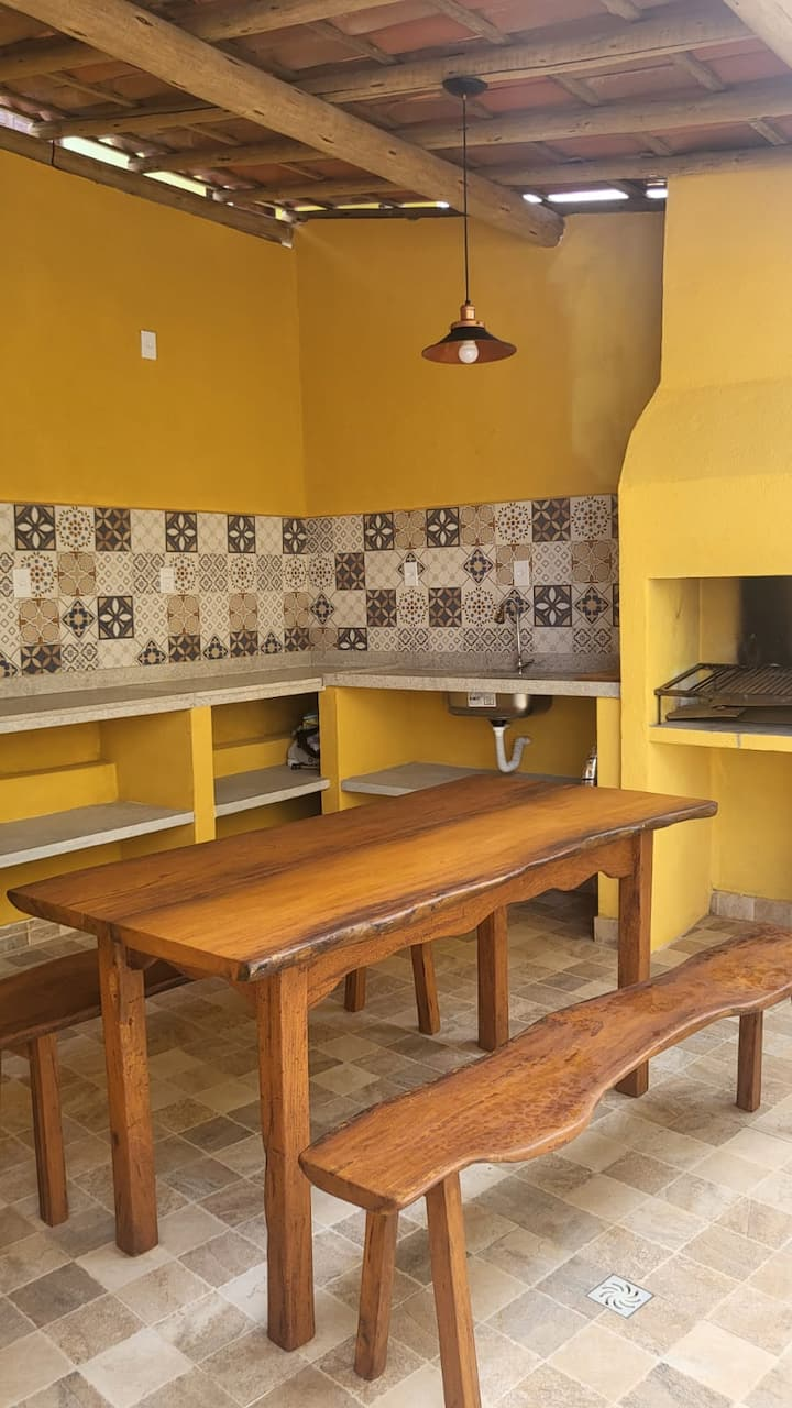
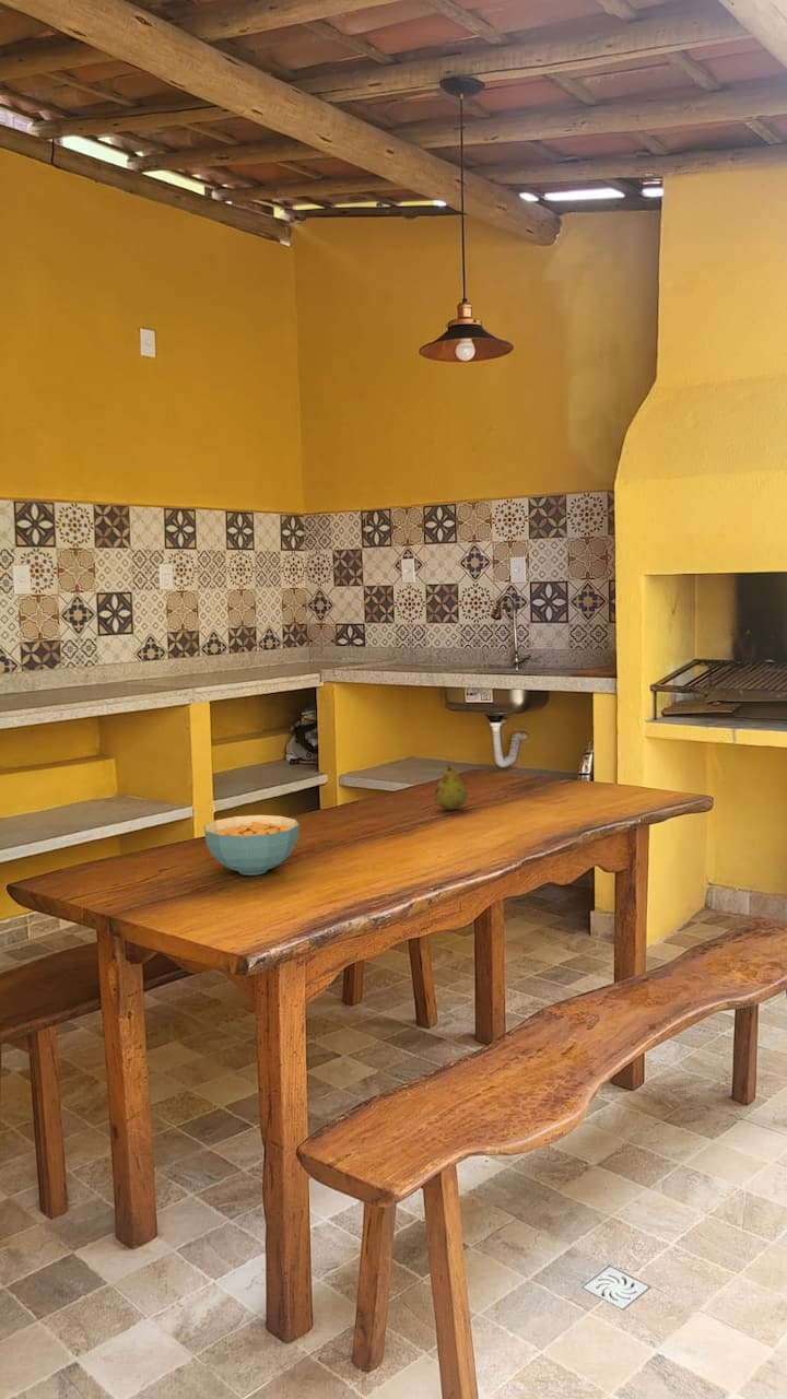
+ fruit (450, 786)
+ cereal bowl (251, 848)
